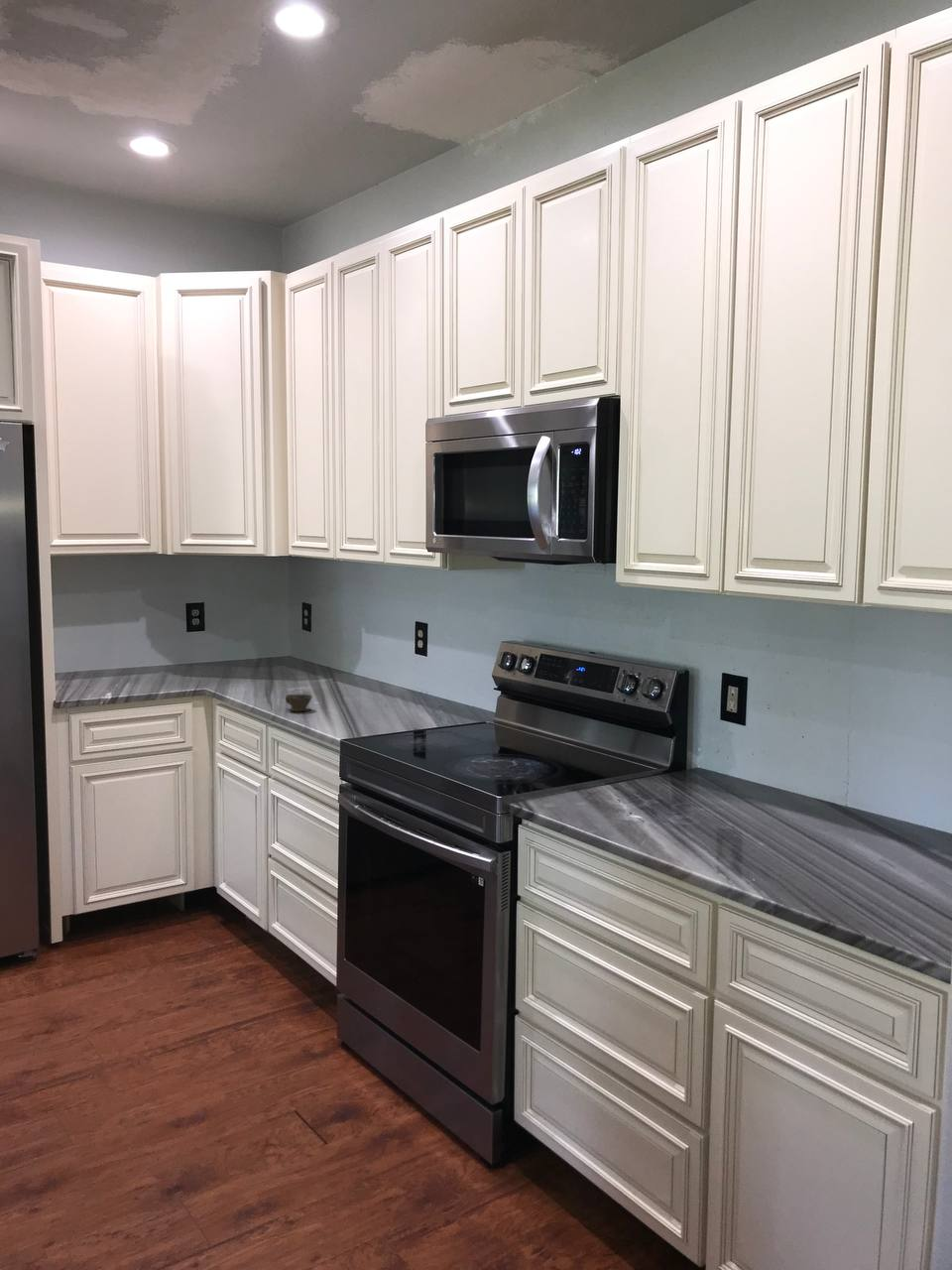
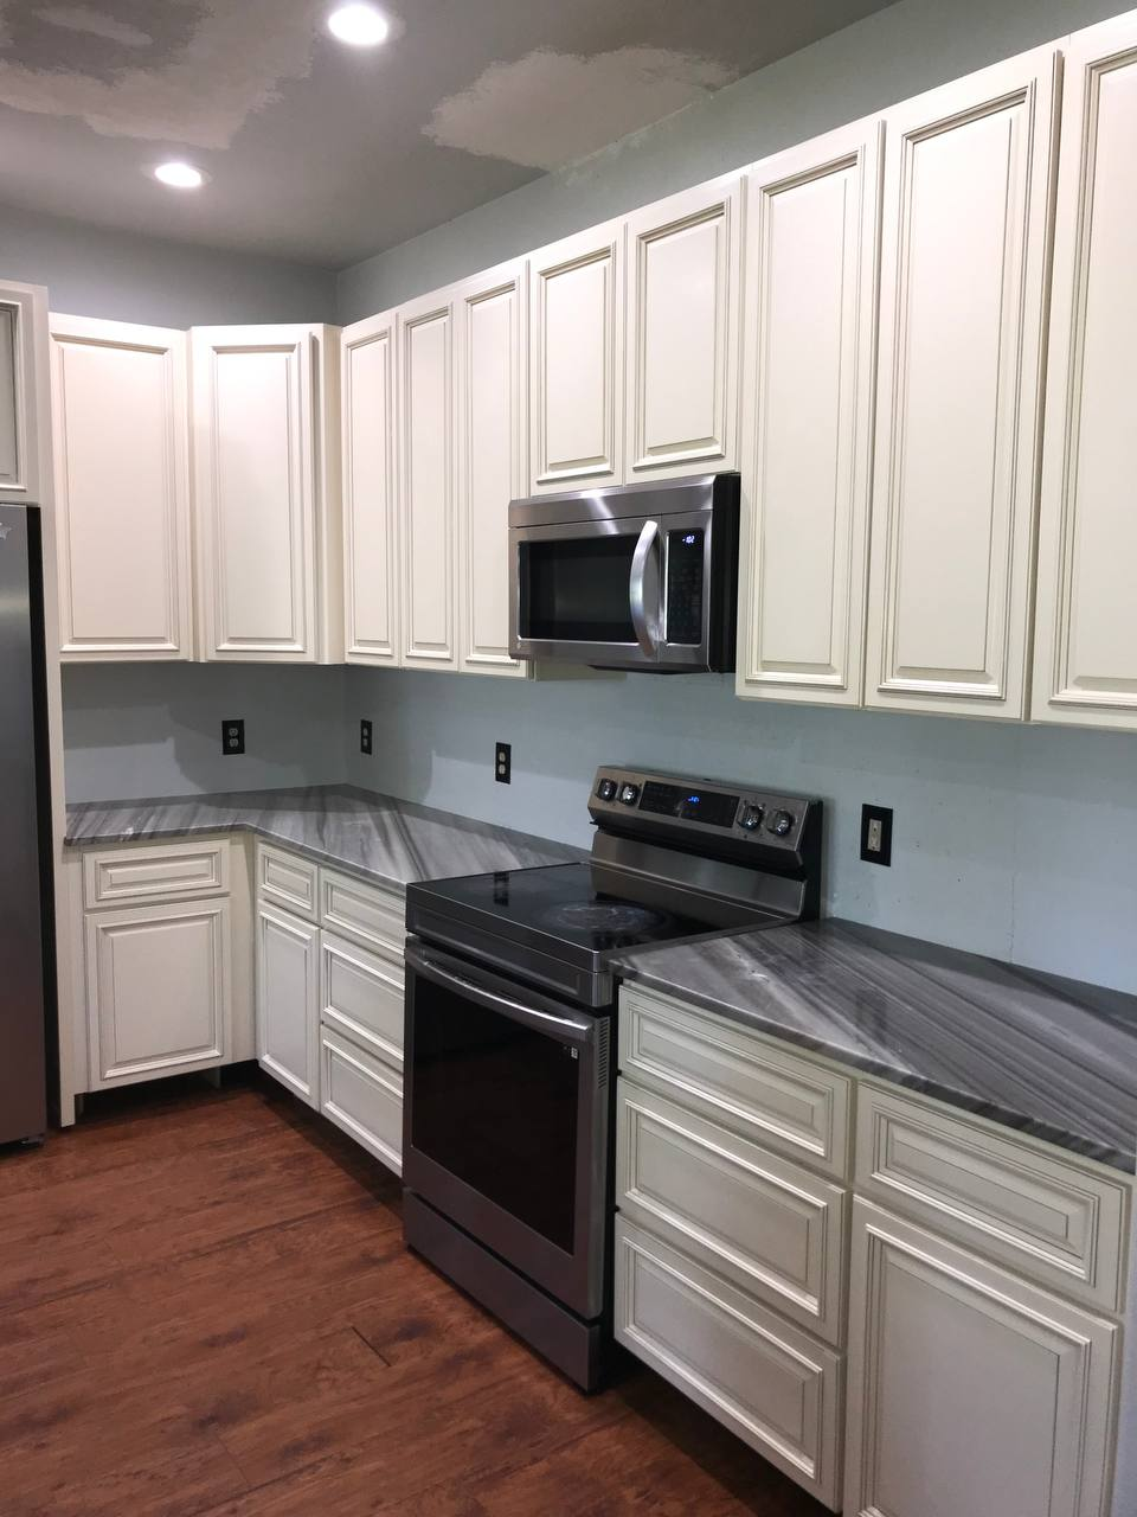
- cup (298, 702)
